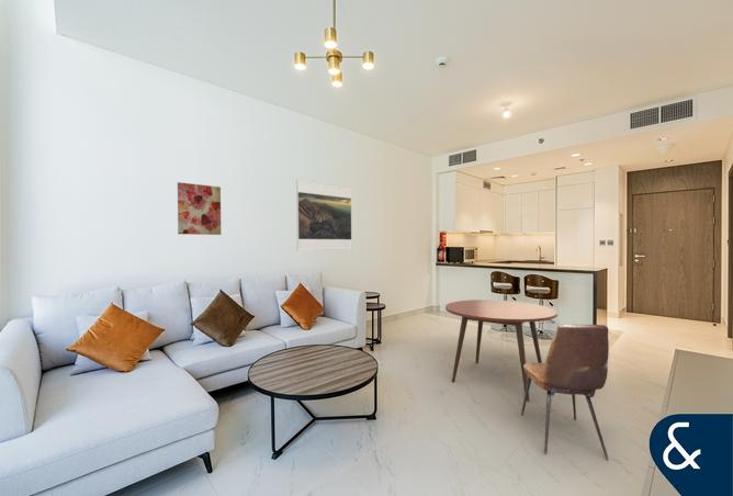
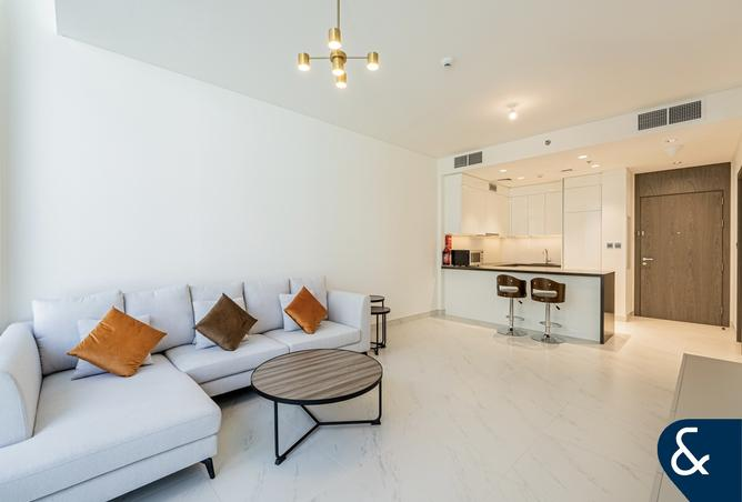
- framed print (326, 217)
- dining table (481, 337)
- wall art (200, 210)
- dining chair (563, 376)
